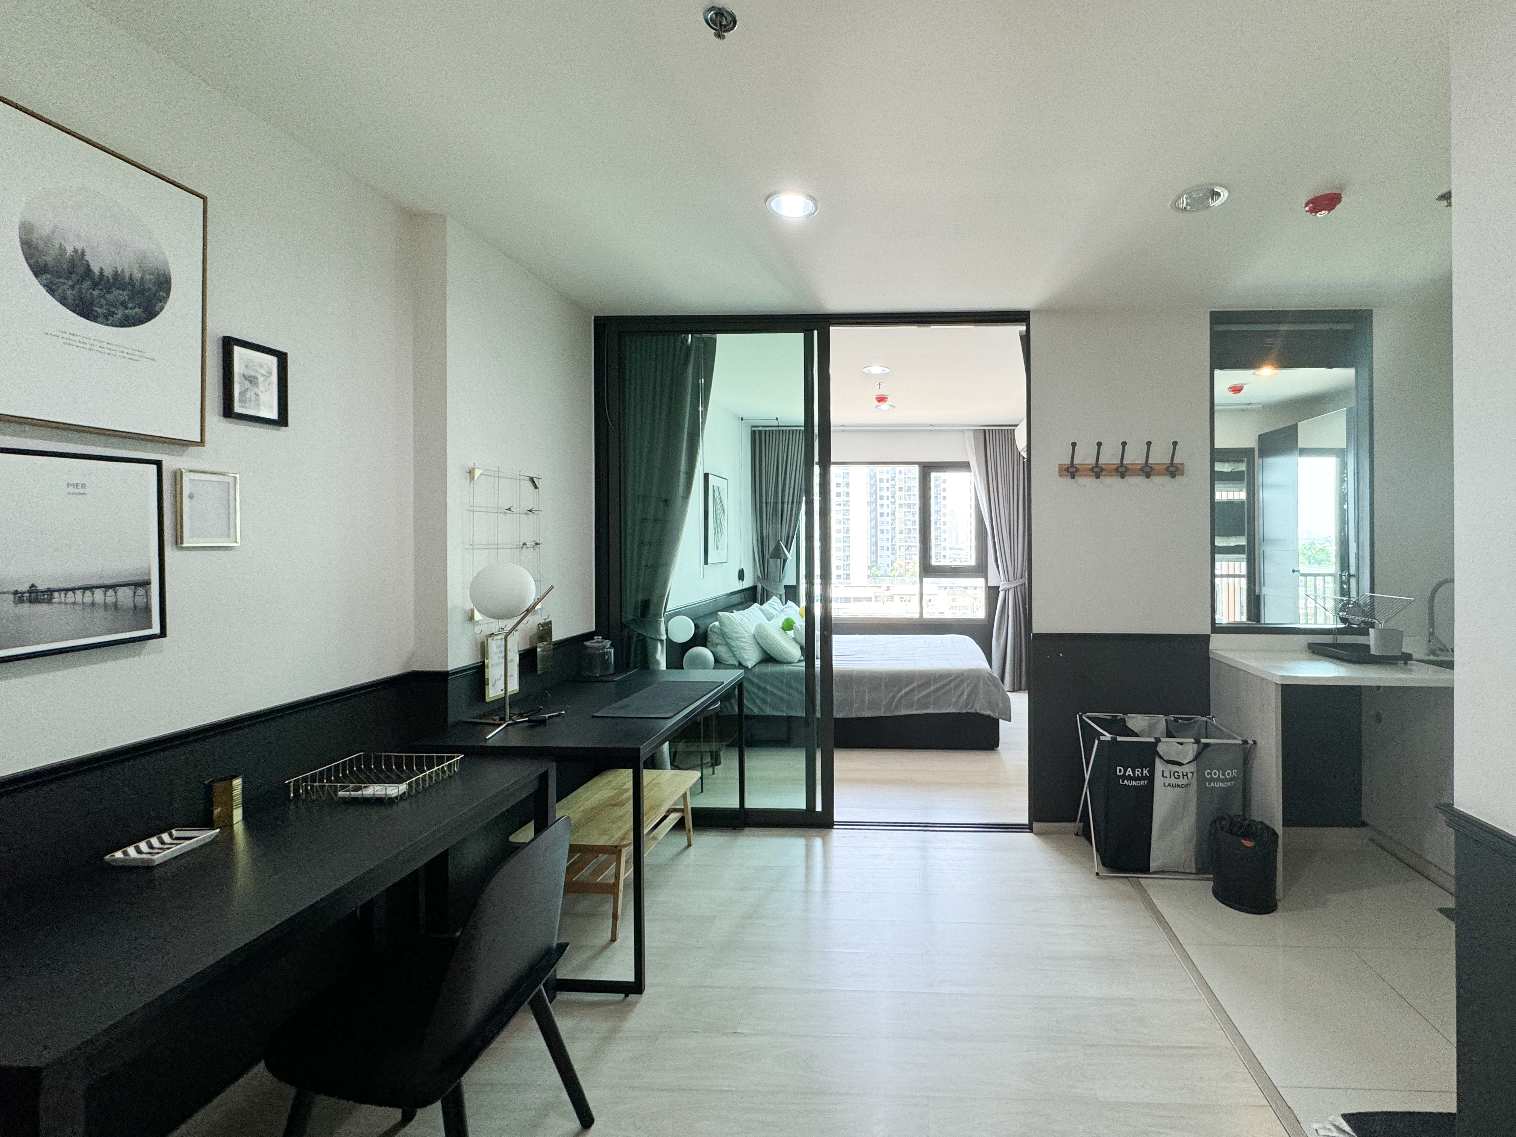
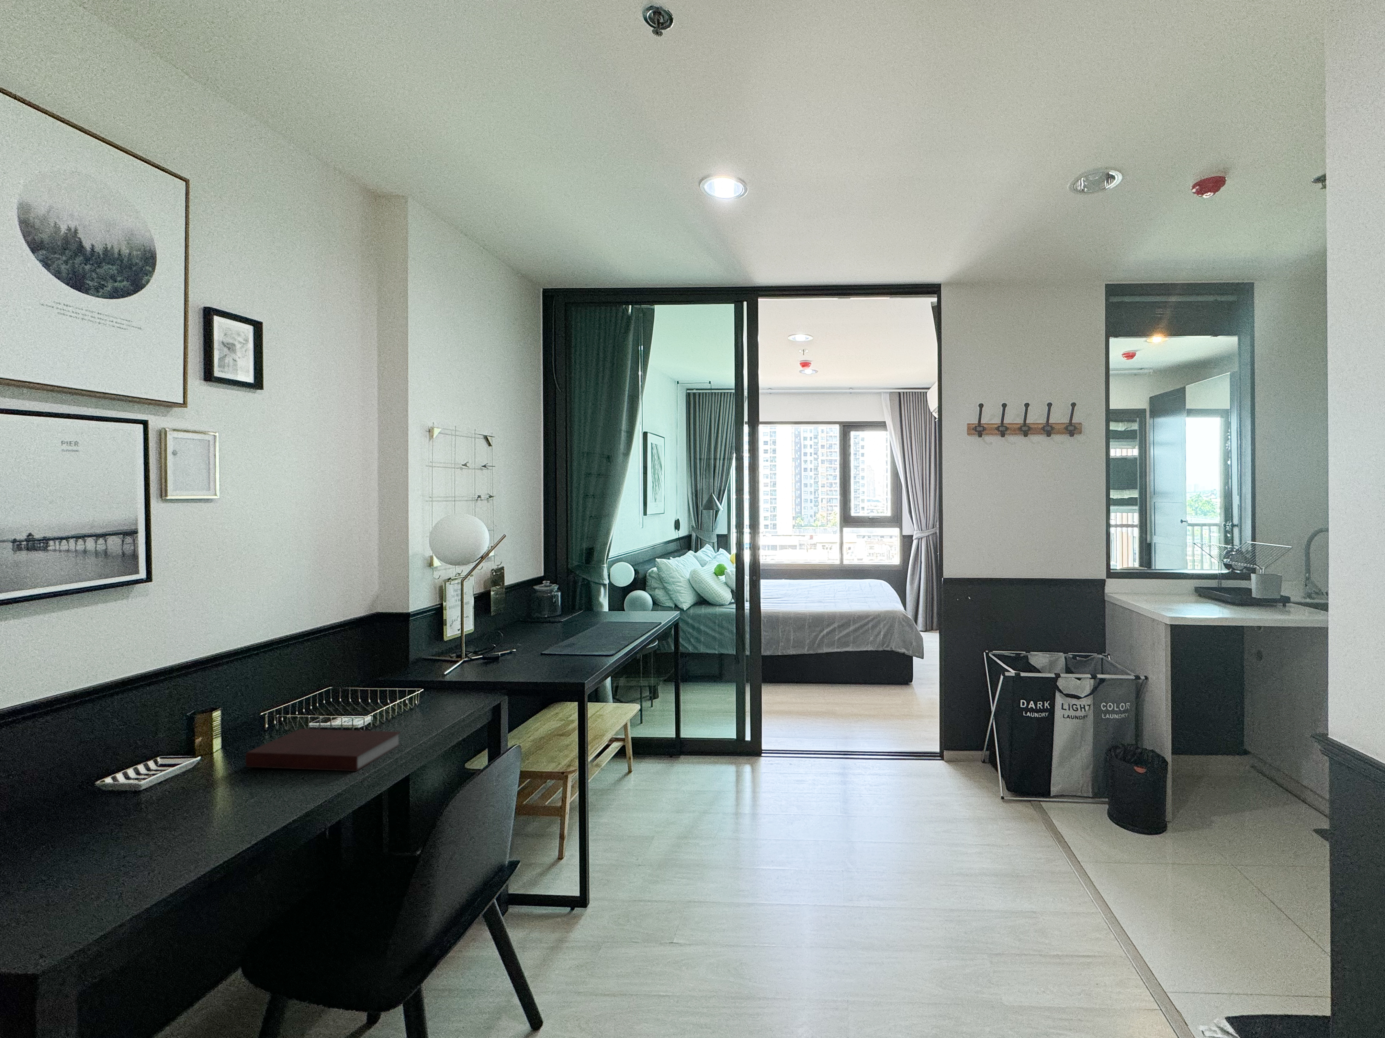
+ notebook (327, 749)
